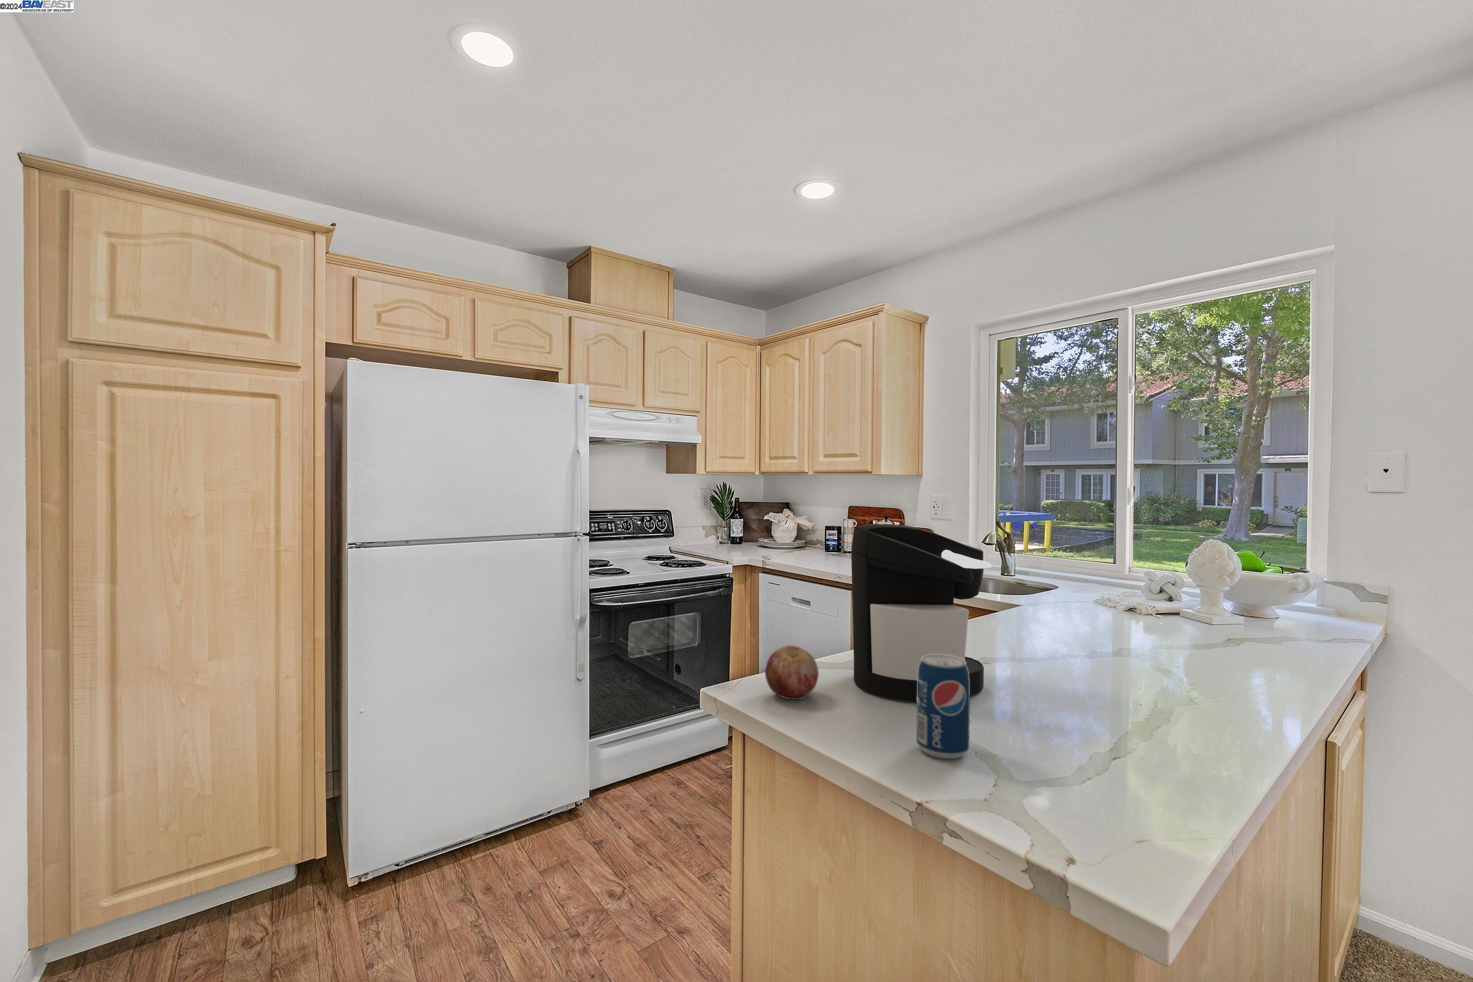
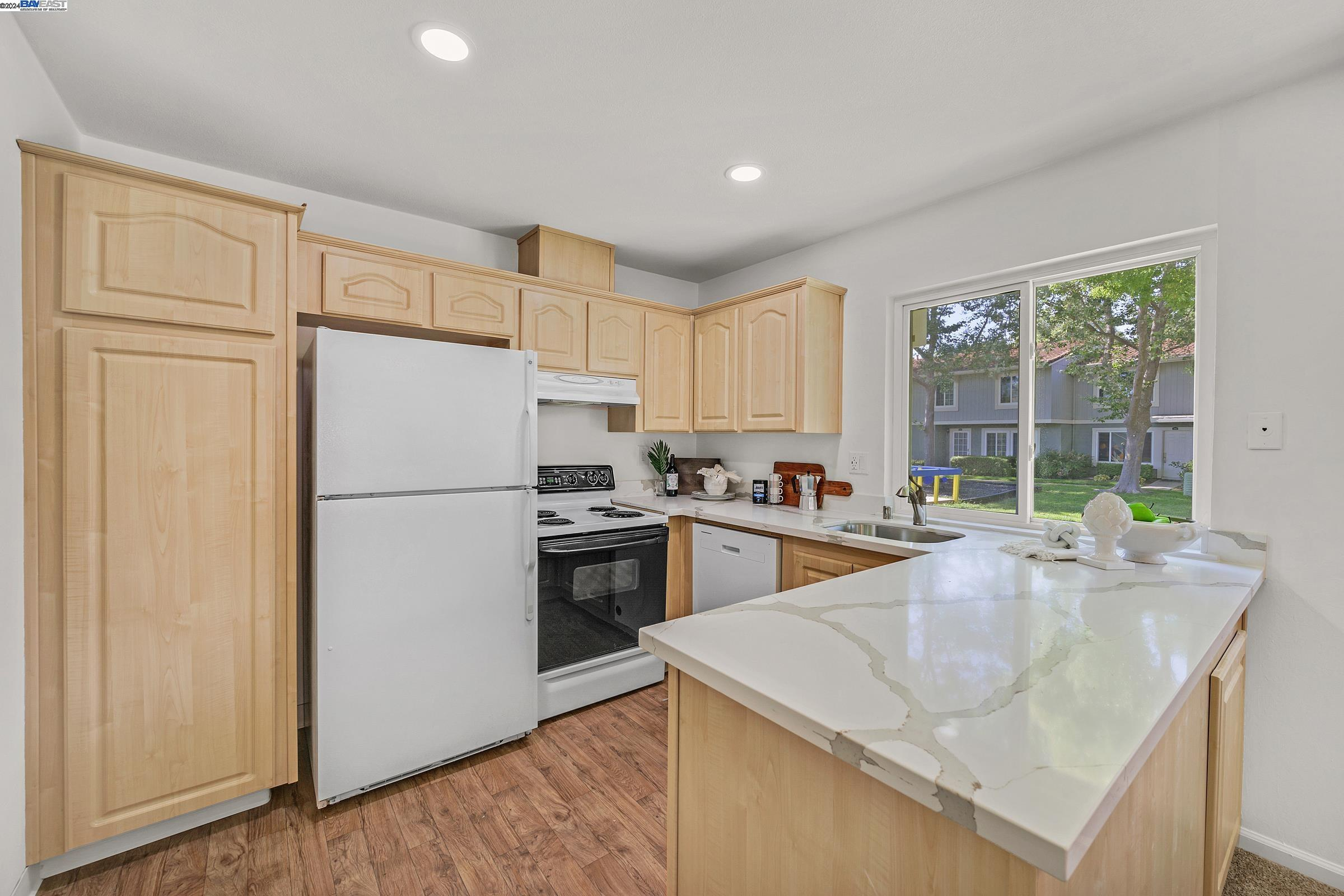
- apple (791, 671)
- beverage can (943, 705)
- coffee maker (922, 603)
